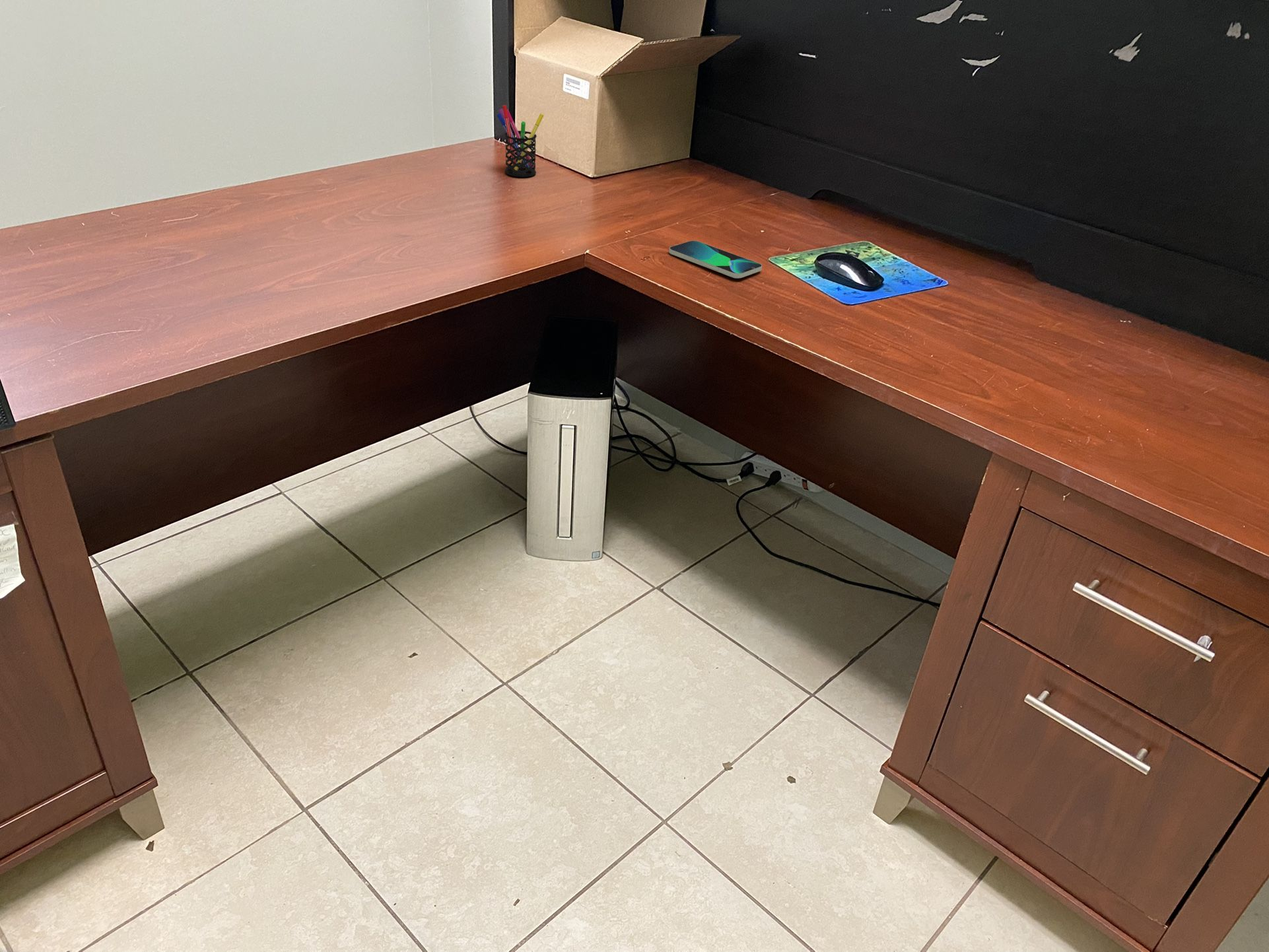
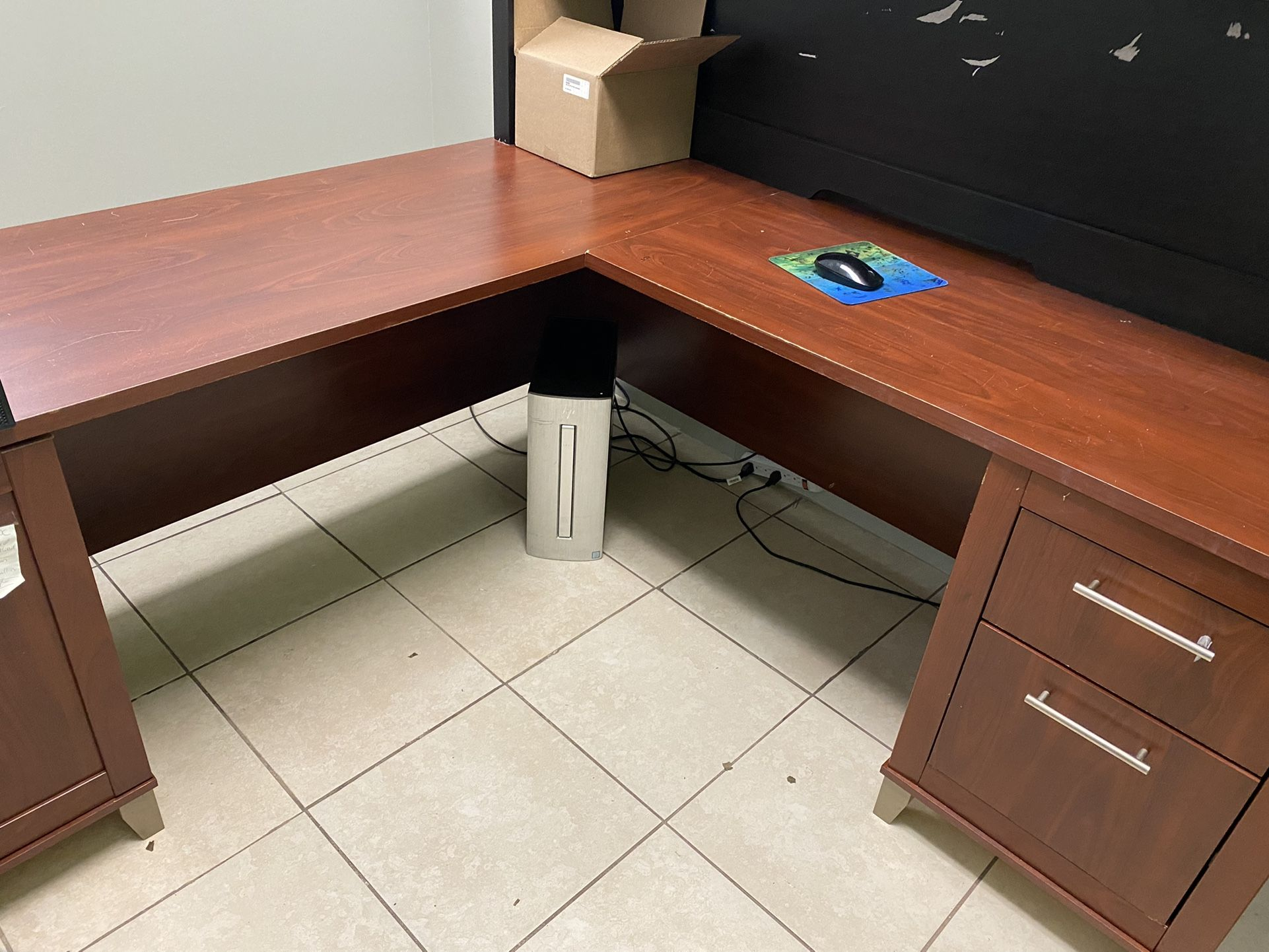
- pen holder (519, 141)
- smartphone (714, 258)
